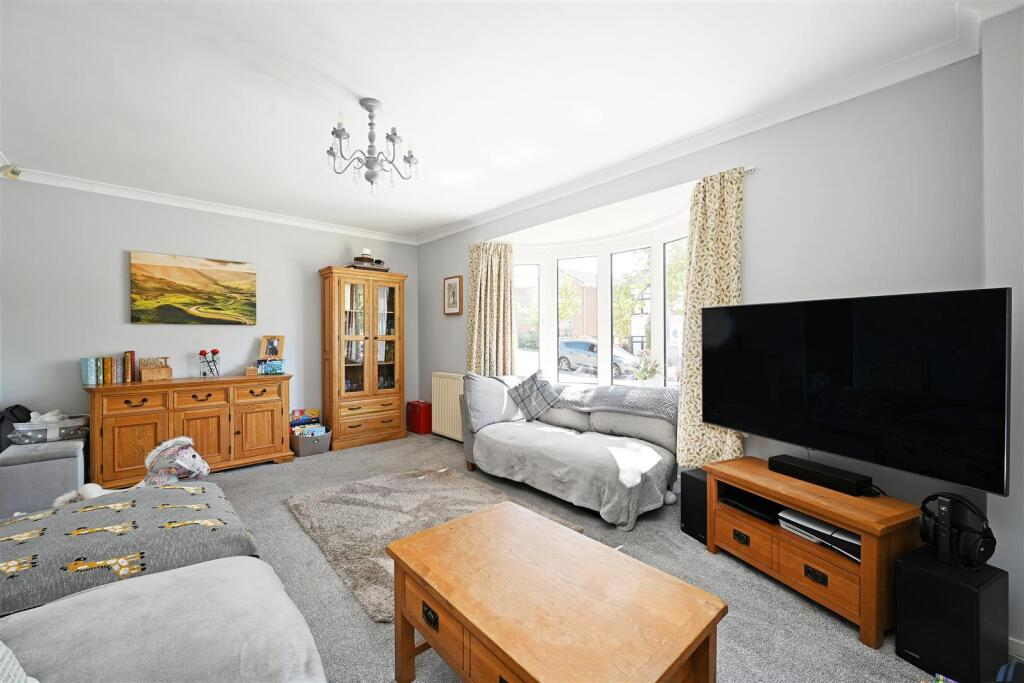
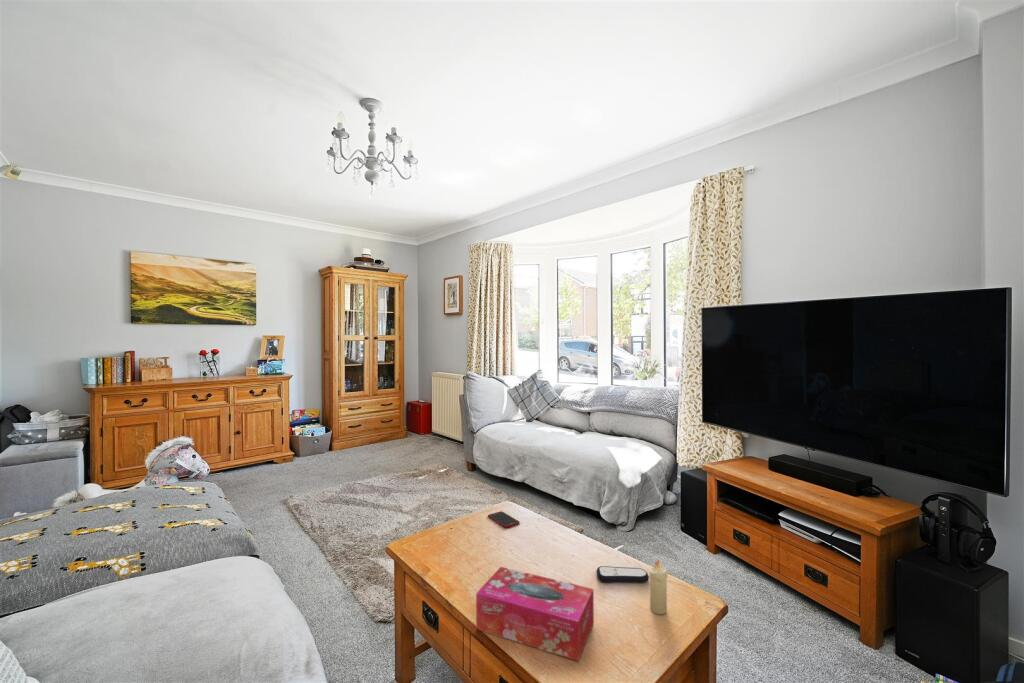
+ cell phone (503, 519)
+ tissue box (535, 608)
+ remote control (622, 574)
+ candle (658, 584)
